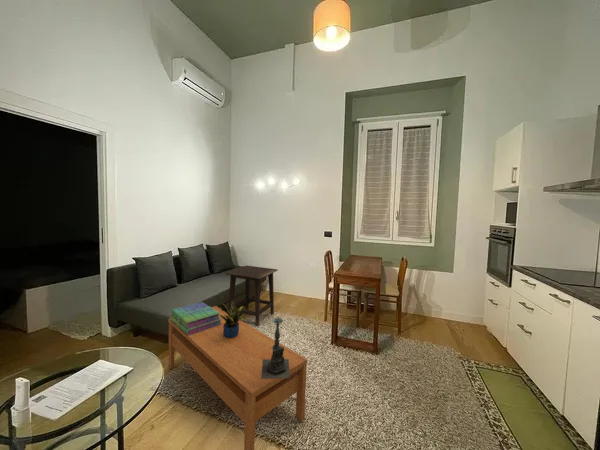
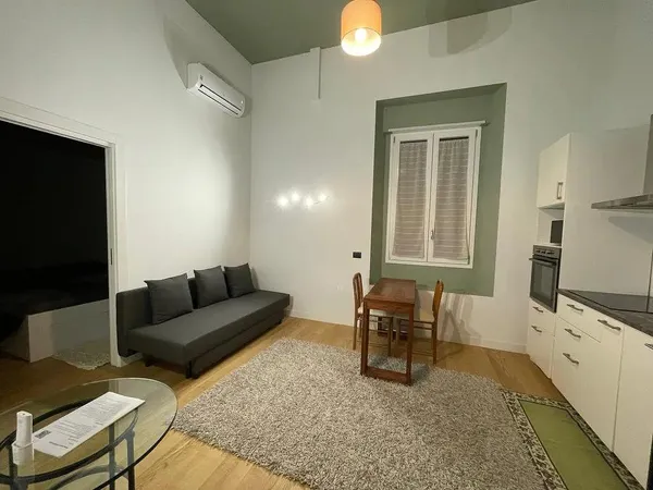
- potted plant (231, 317)
- stack of books (195, 316)
- side table (255, 294)
- coffee table (227, 362)
- candle holder (276, 340)
